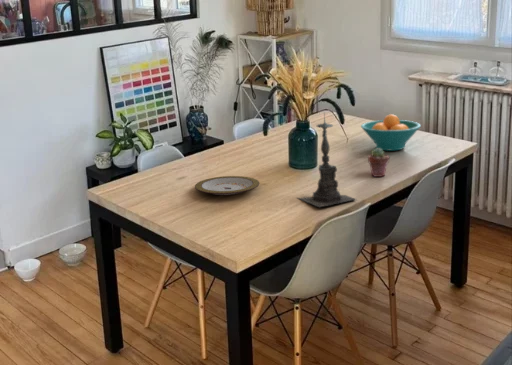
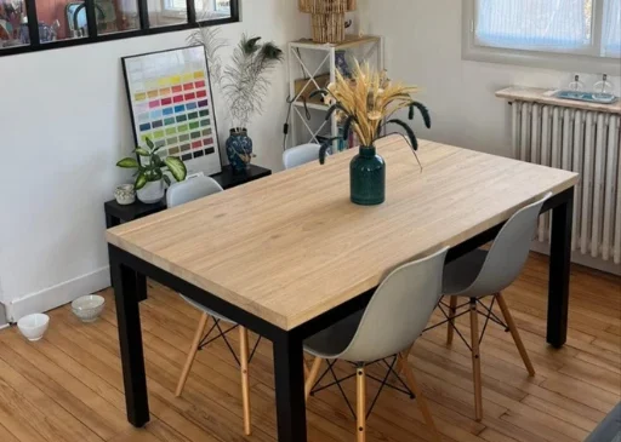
- candle holder (325, 156)
- fruit bowl (390, 131)
- plate (227, 186)
- potted succulent (378, 161)
